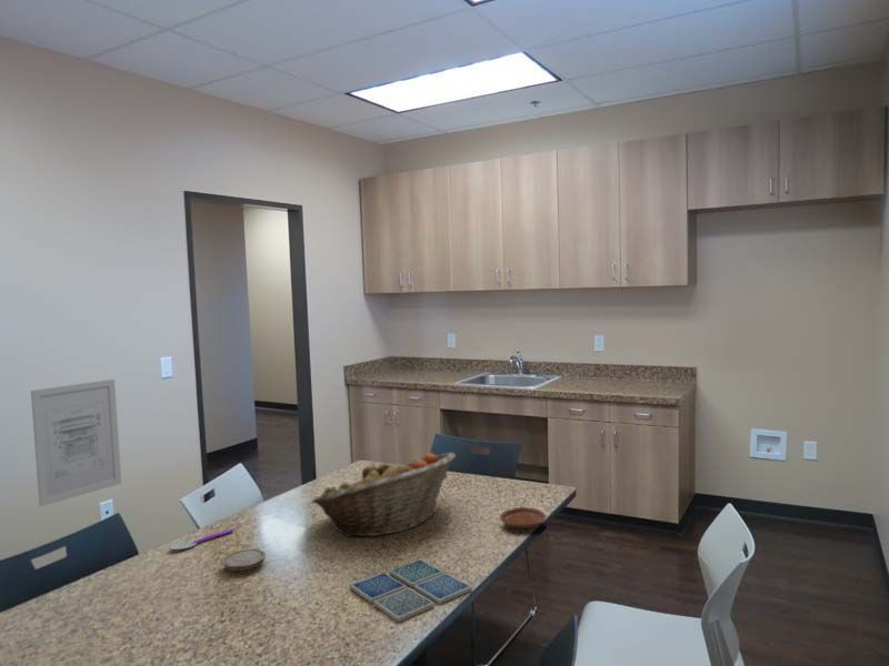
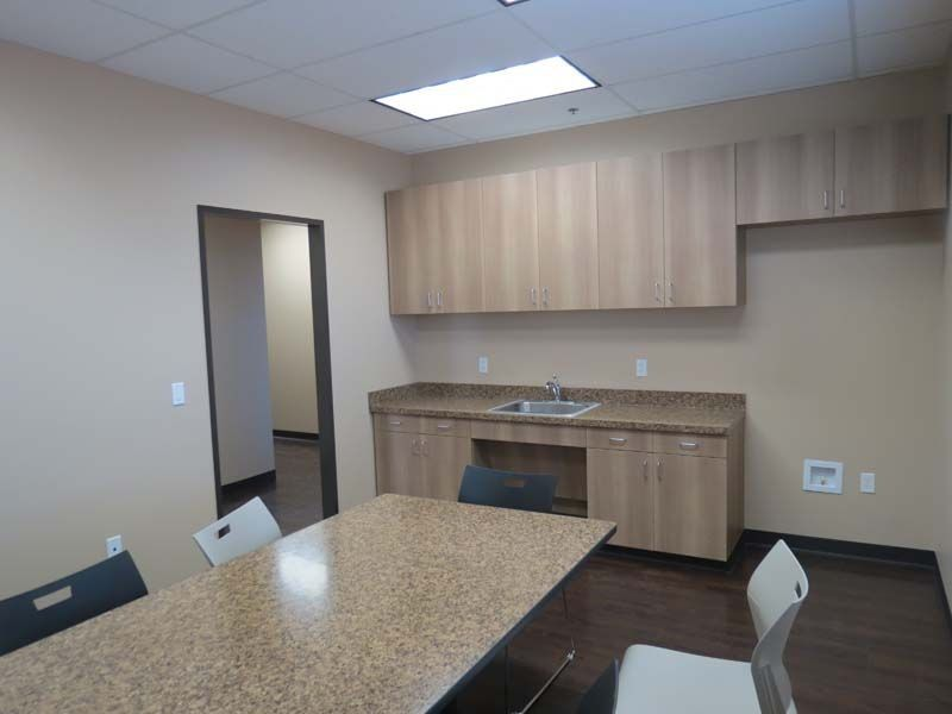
- wood slice (244, 561)
- fruit basket (388, 487)
- drink coaster (410, 586)
- spoon (202, 539)
- plate (522, 519)
- wall art (78, 440)
